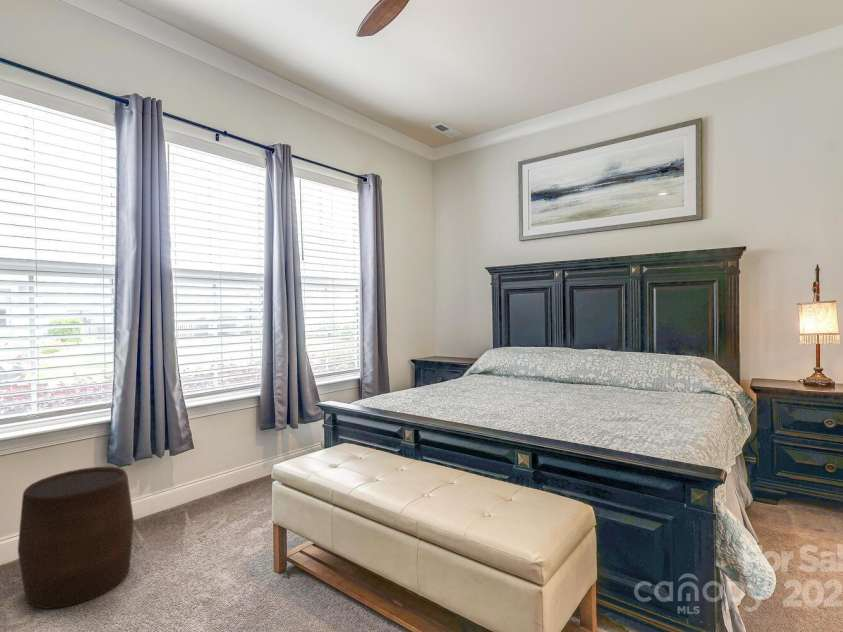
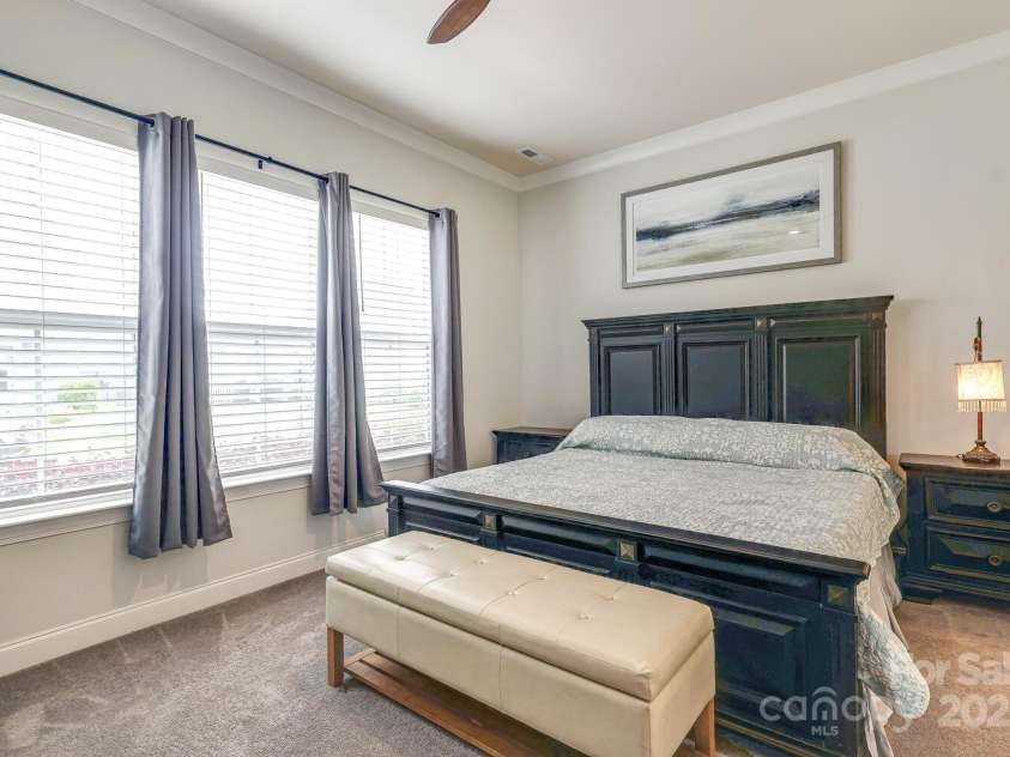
- stool (79, 531)
